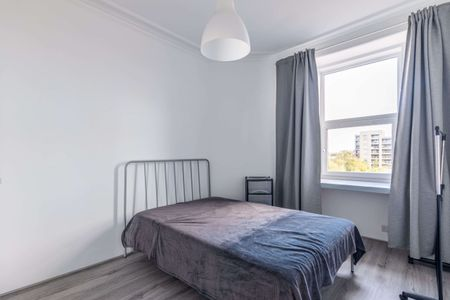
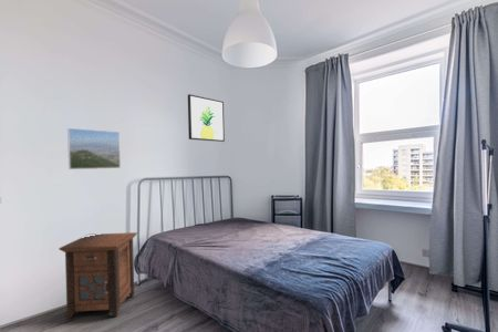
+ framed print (95, 149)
+ wall art (207, 118)
+ nightstand (102, 272)
